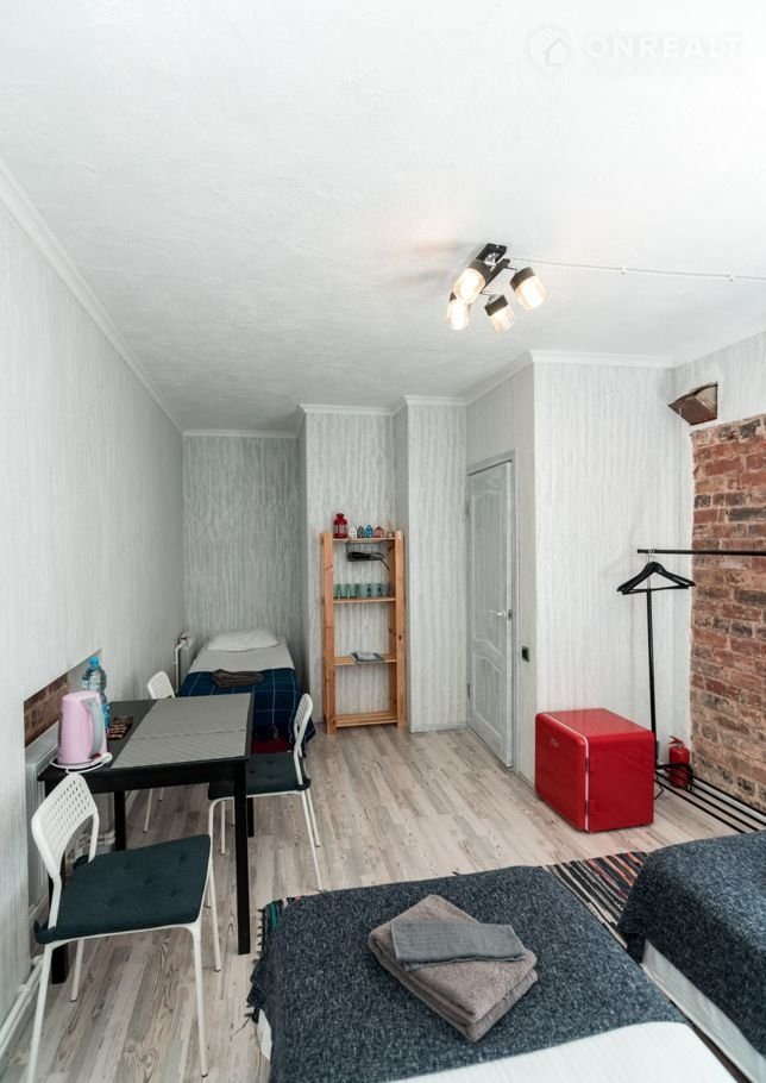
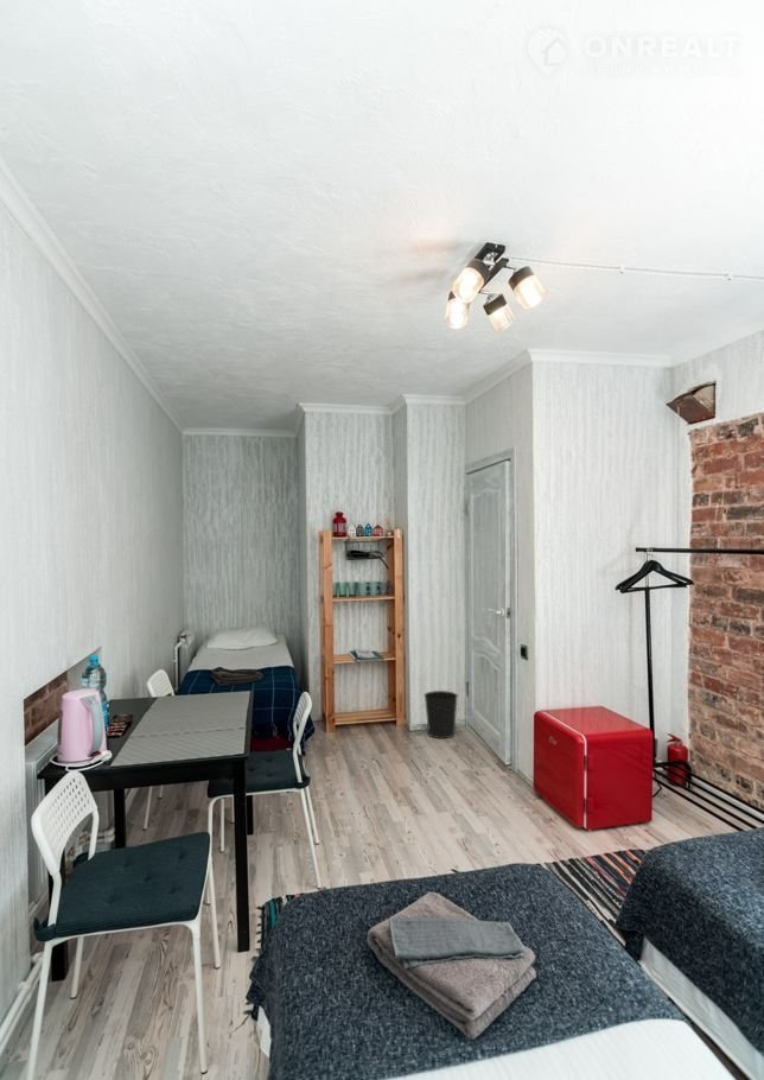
+ wastebasket (440, 714)
